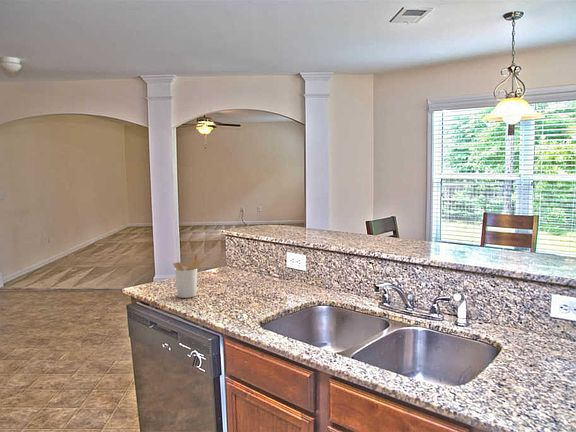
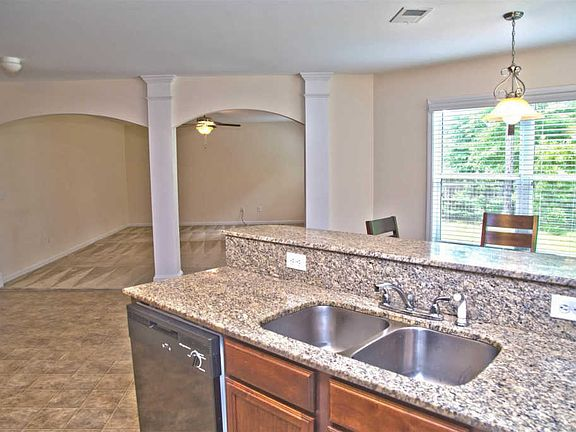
- utensil holder (189, 276)
